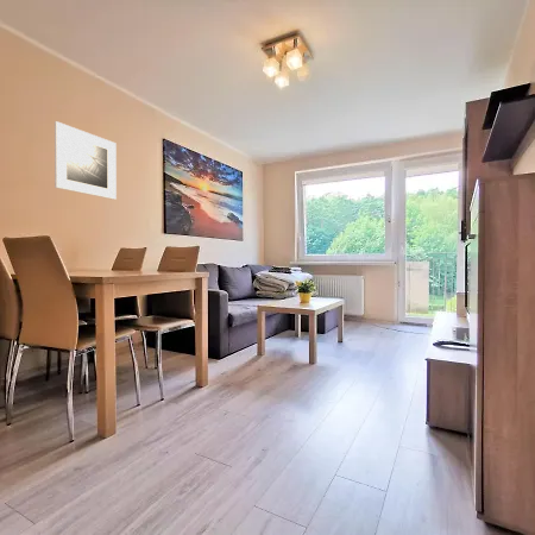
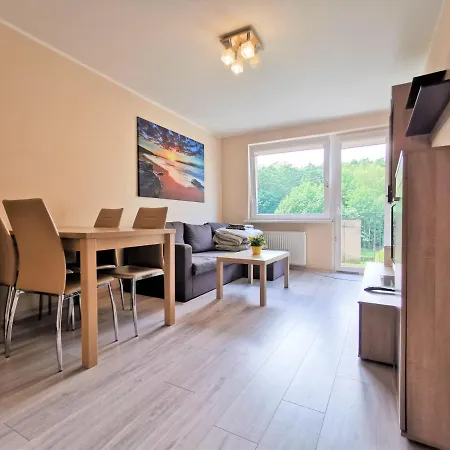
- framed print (87, 163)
